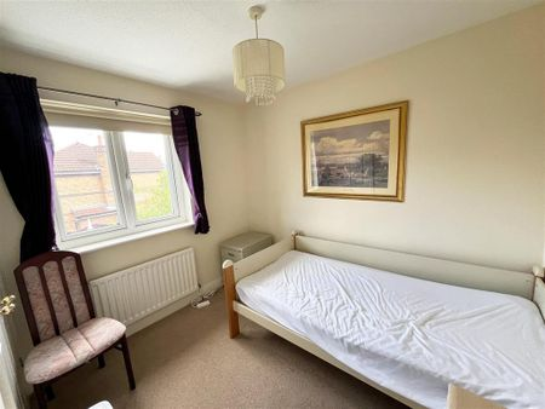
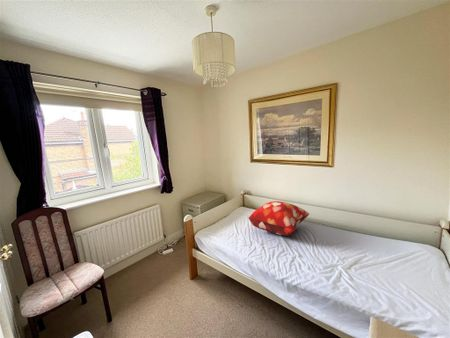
+ decorative pillow (279, 216)
